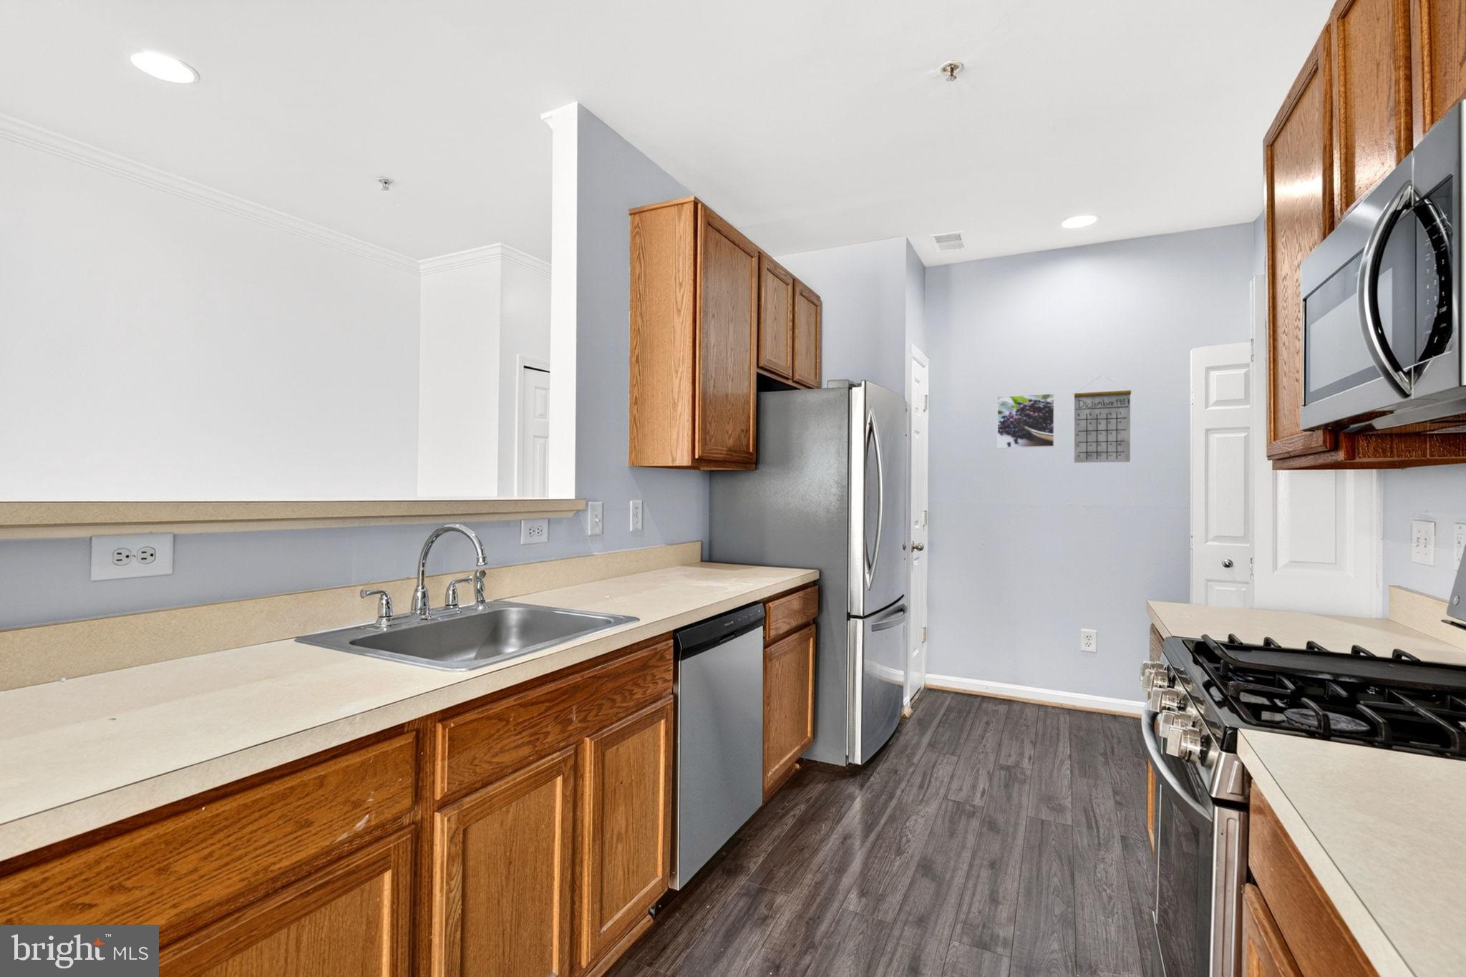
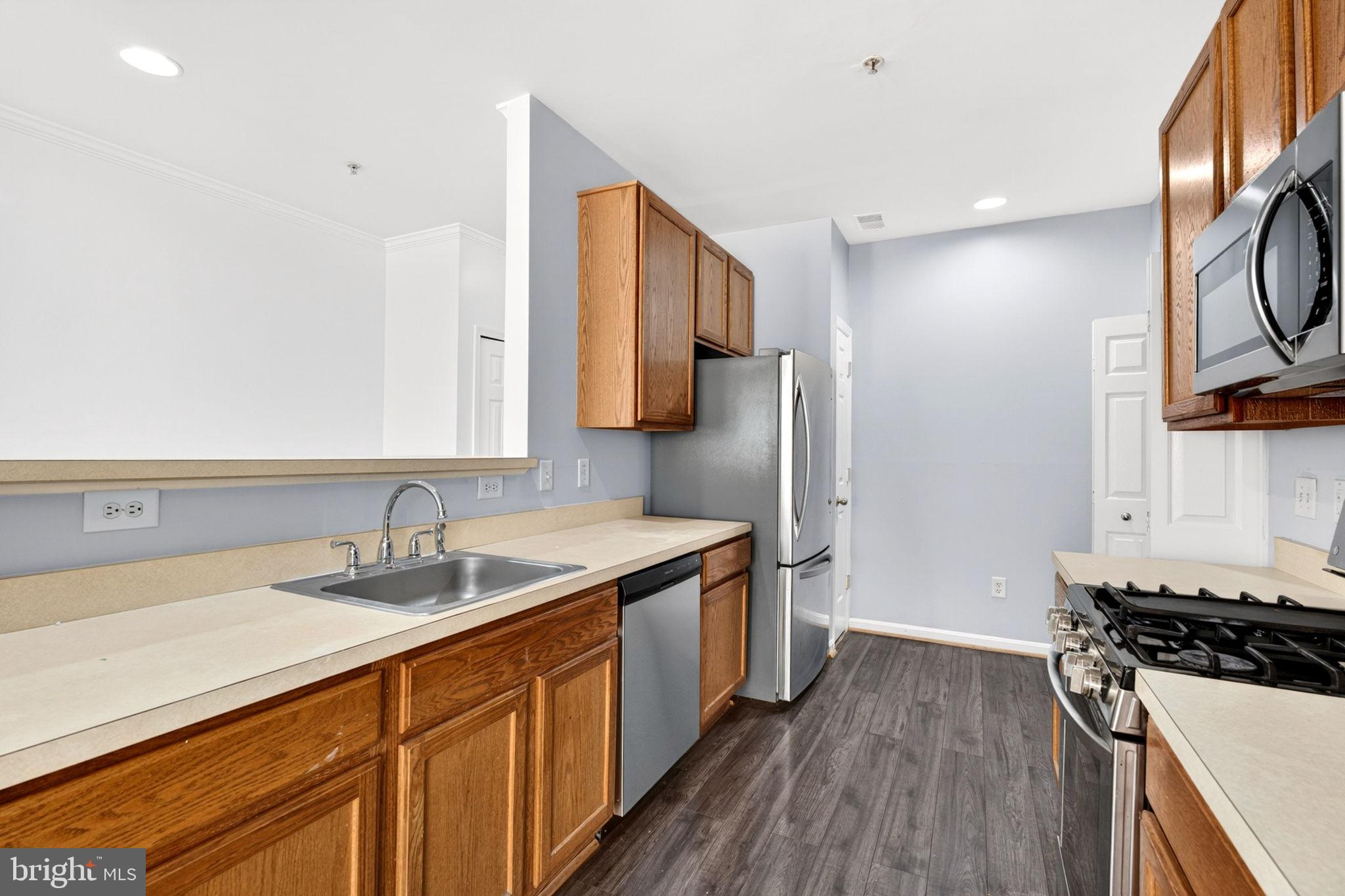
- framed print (1025, 421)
- calendar (1102, 418)
